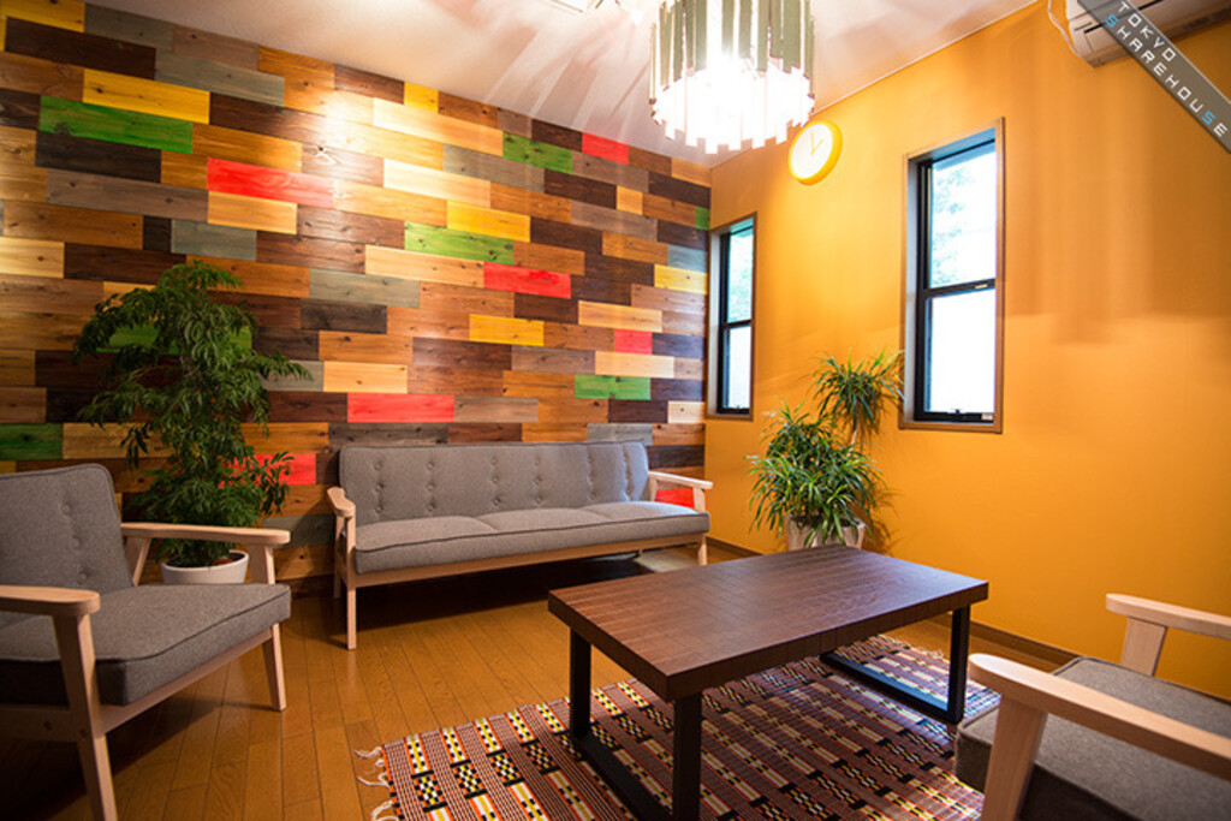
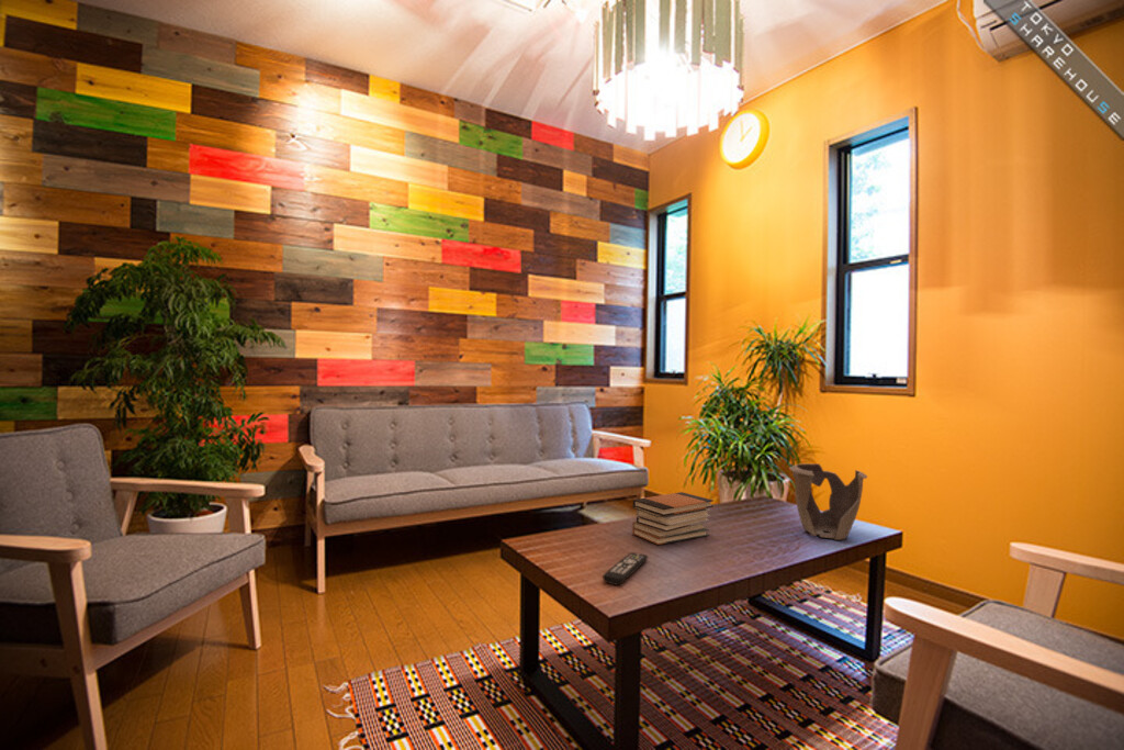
+ remote control (626, 568)
+ decorative bowl (829, 500)
+ book stack (672, 516)
